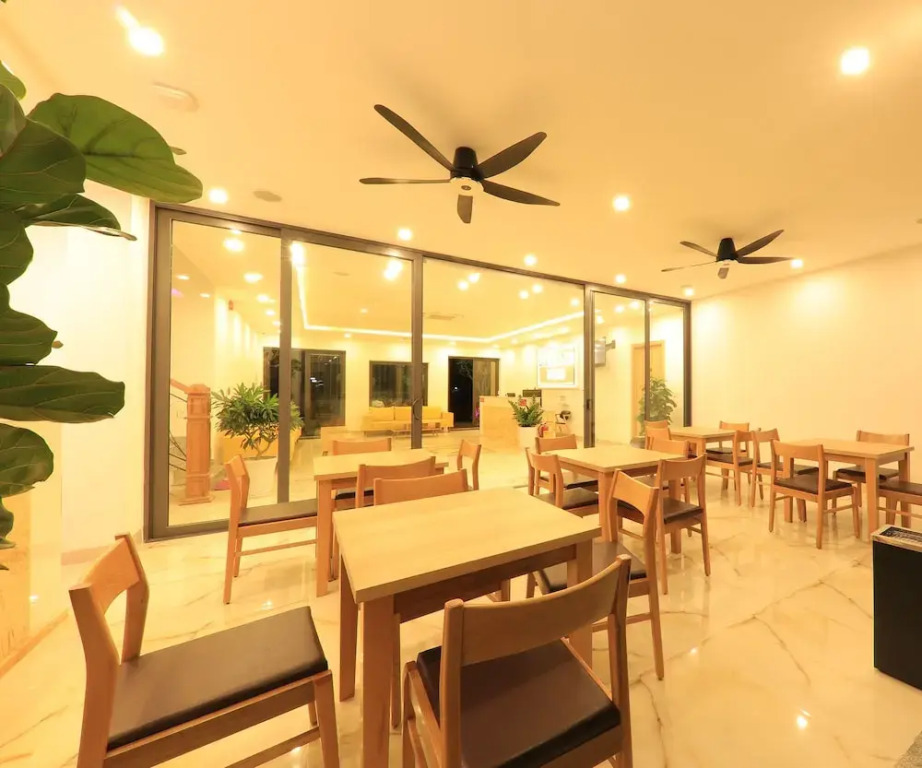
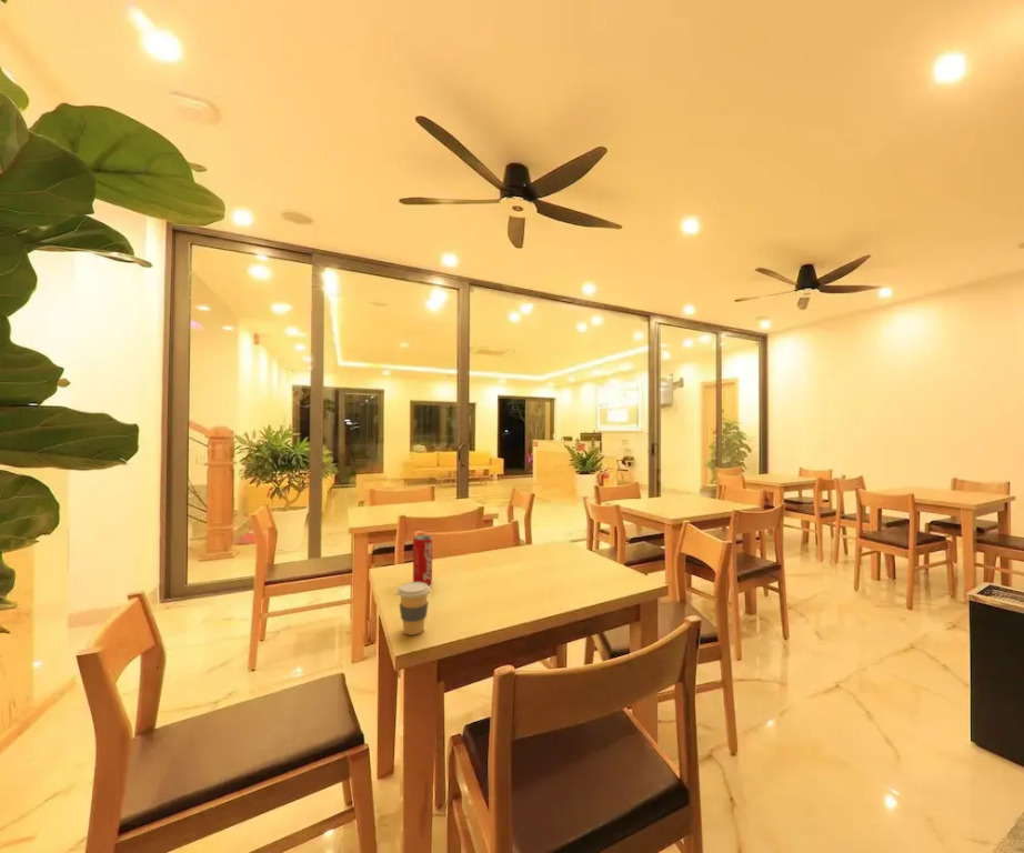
+ beverage can (422, 560)
+ coffee cup (413, 608)
